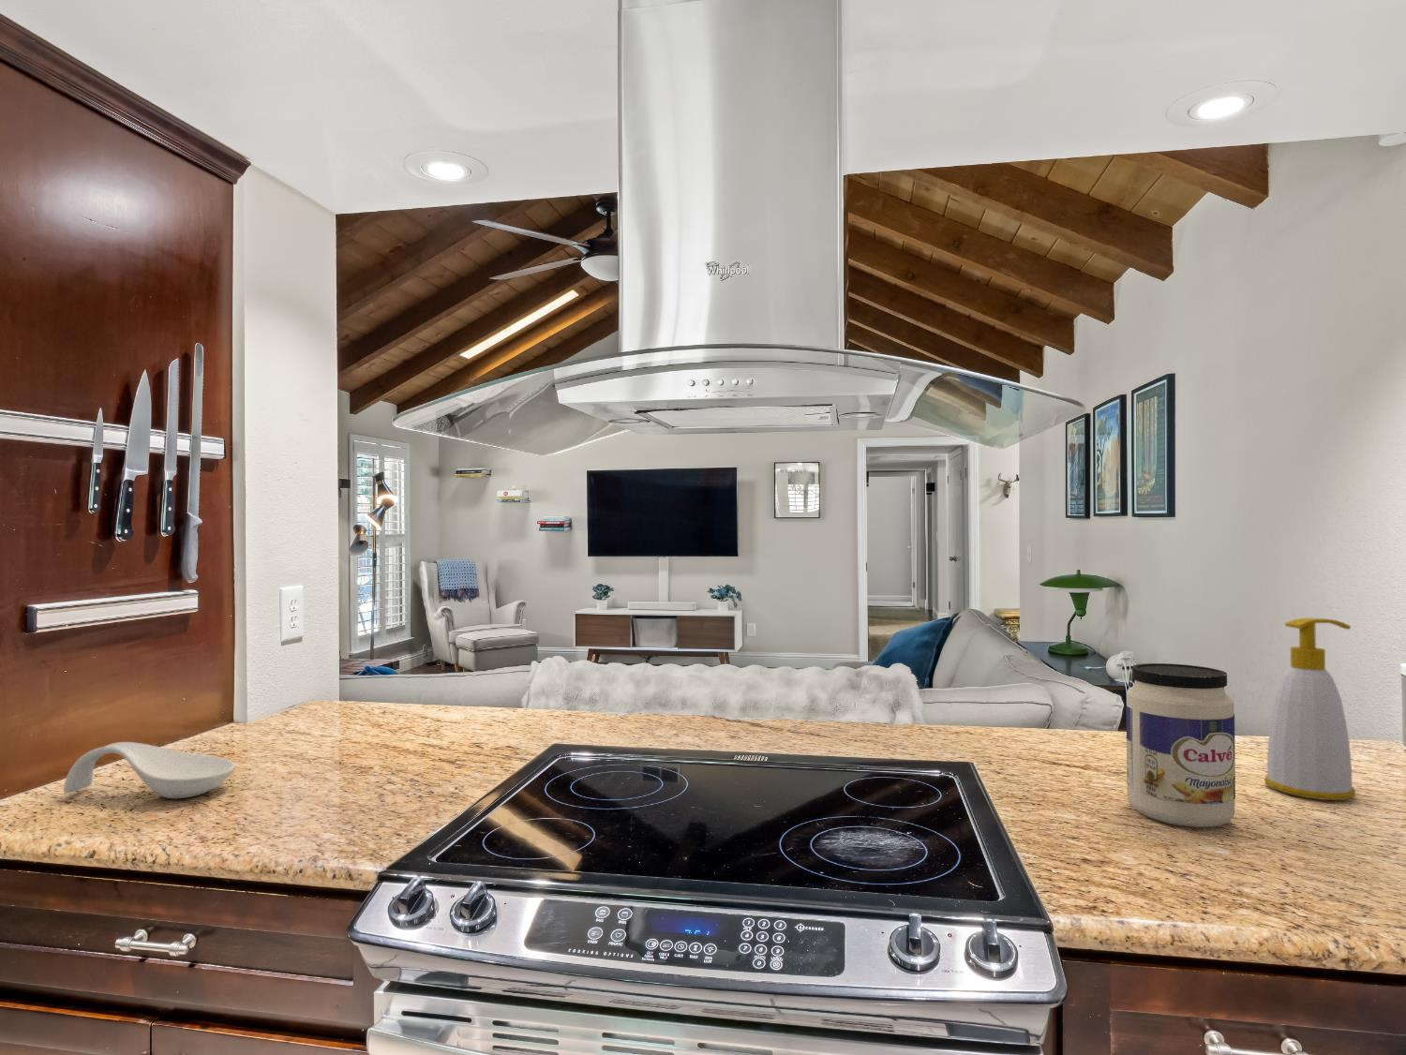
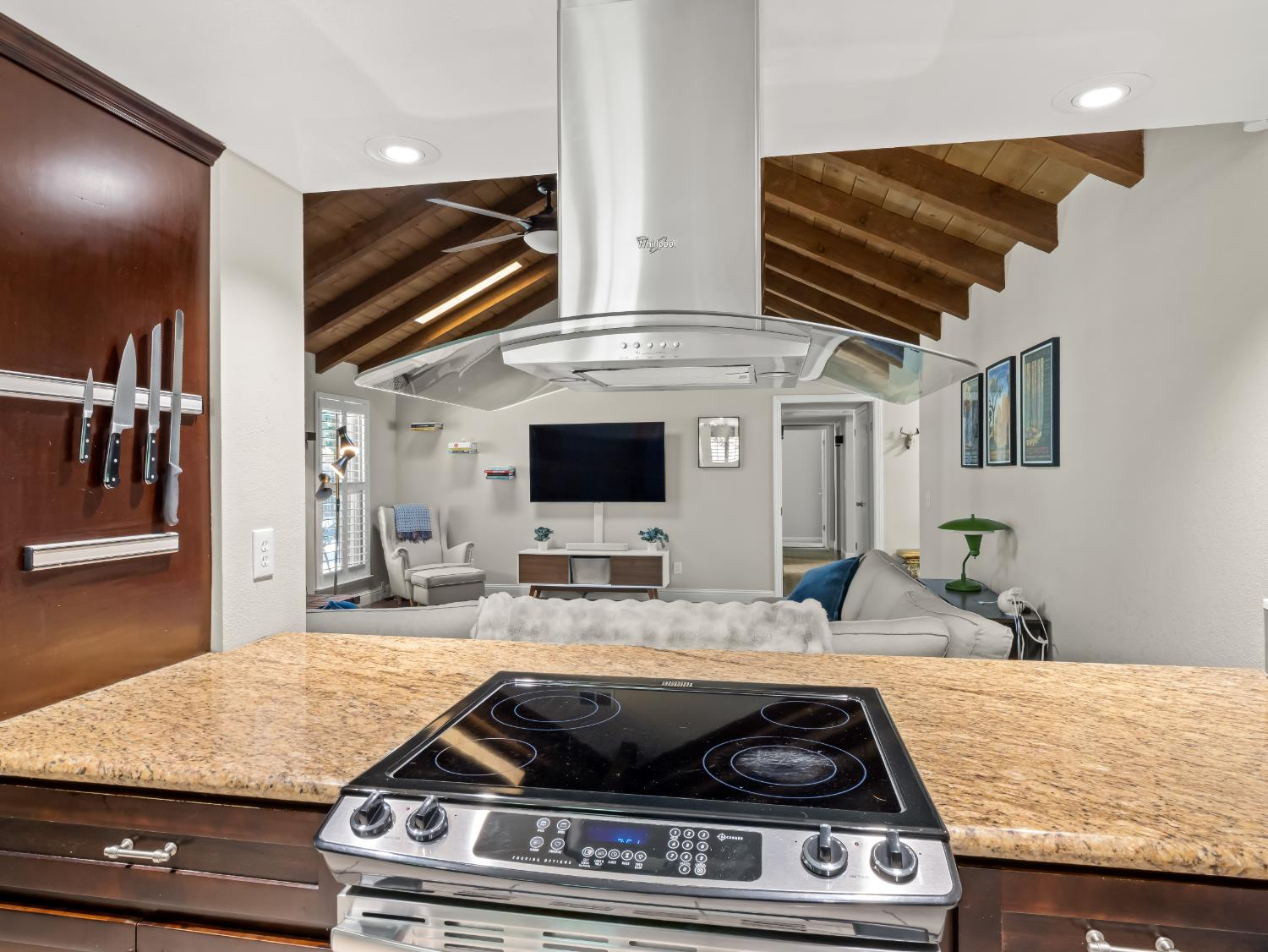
- spoon rest (150, 768)
- jar (1179, 742)
- soap bottle (1308, 704)
